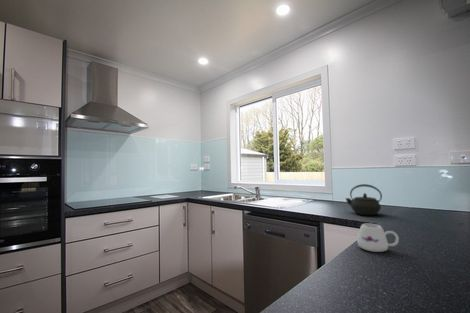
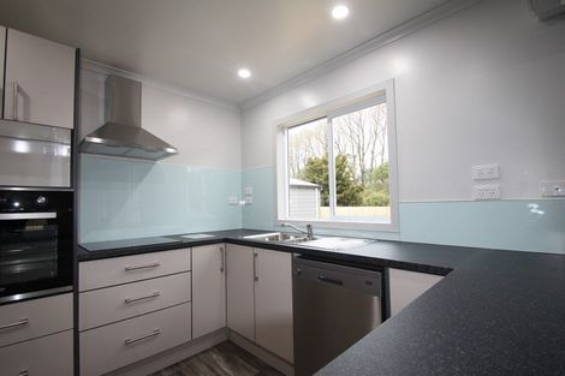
- mug (376, 237)
- kettle (362, 198)
